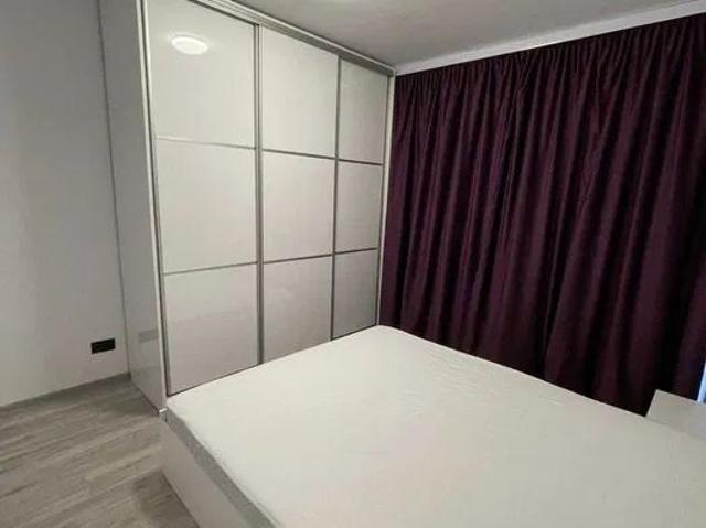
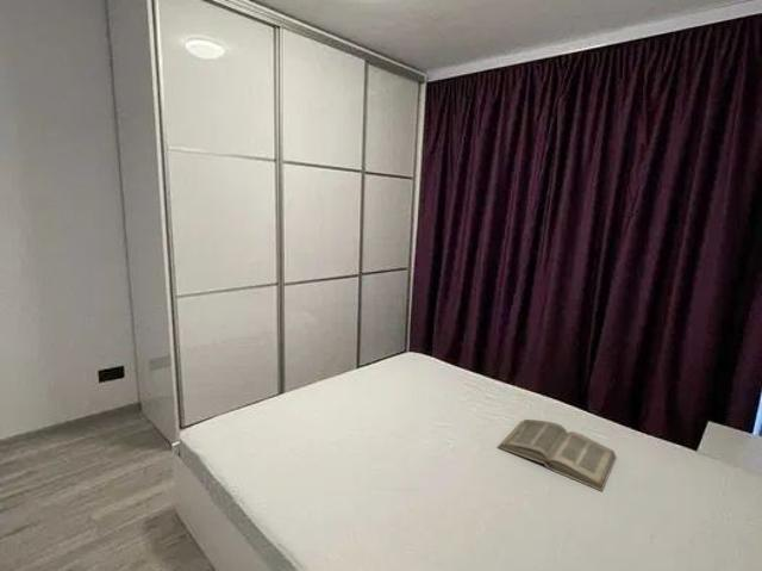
+ book (556, 446)
